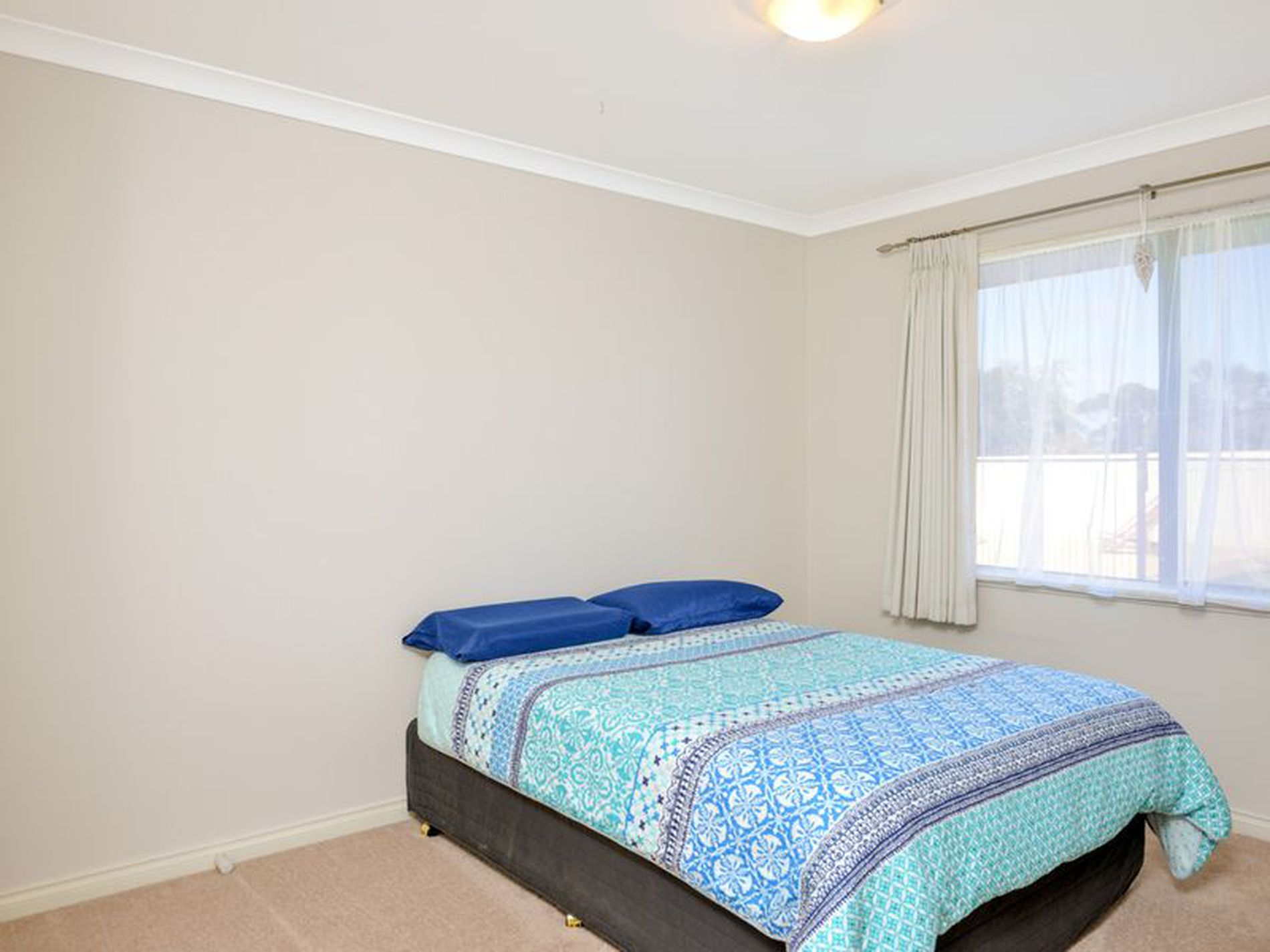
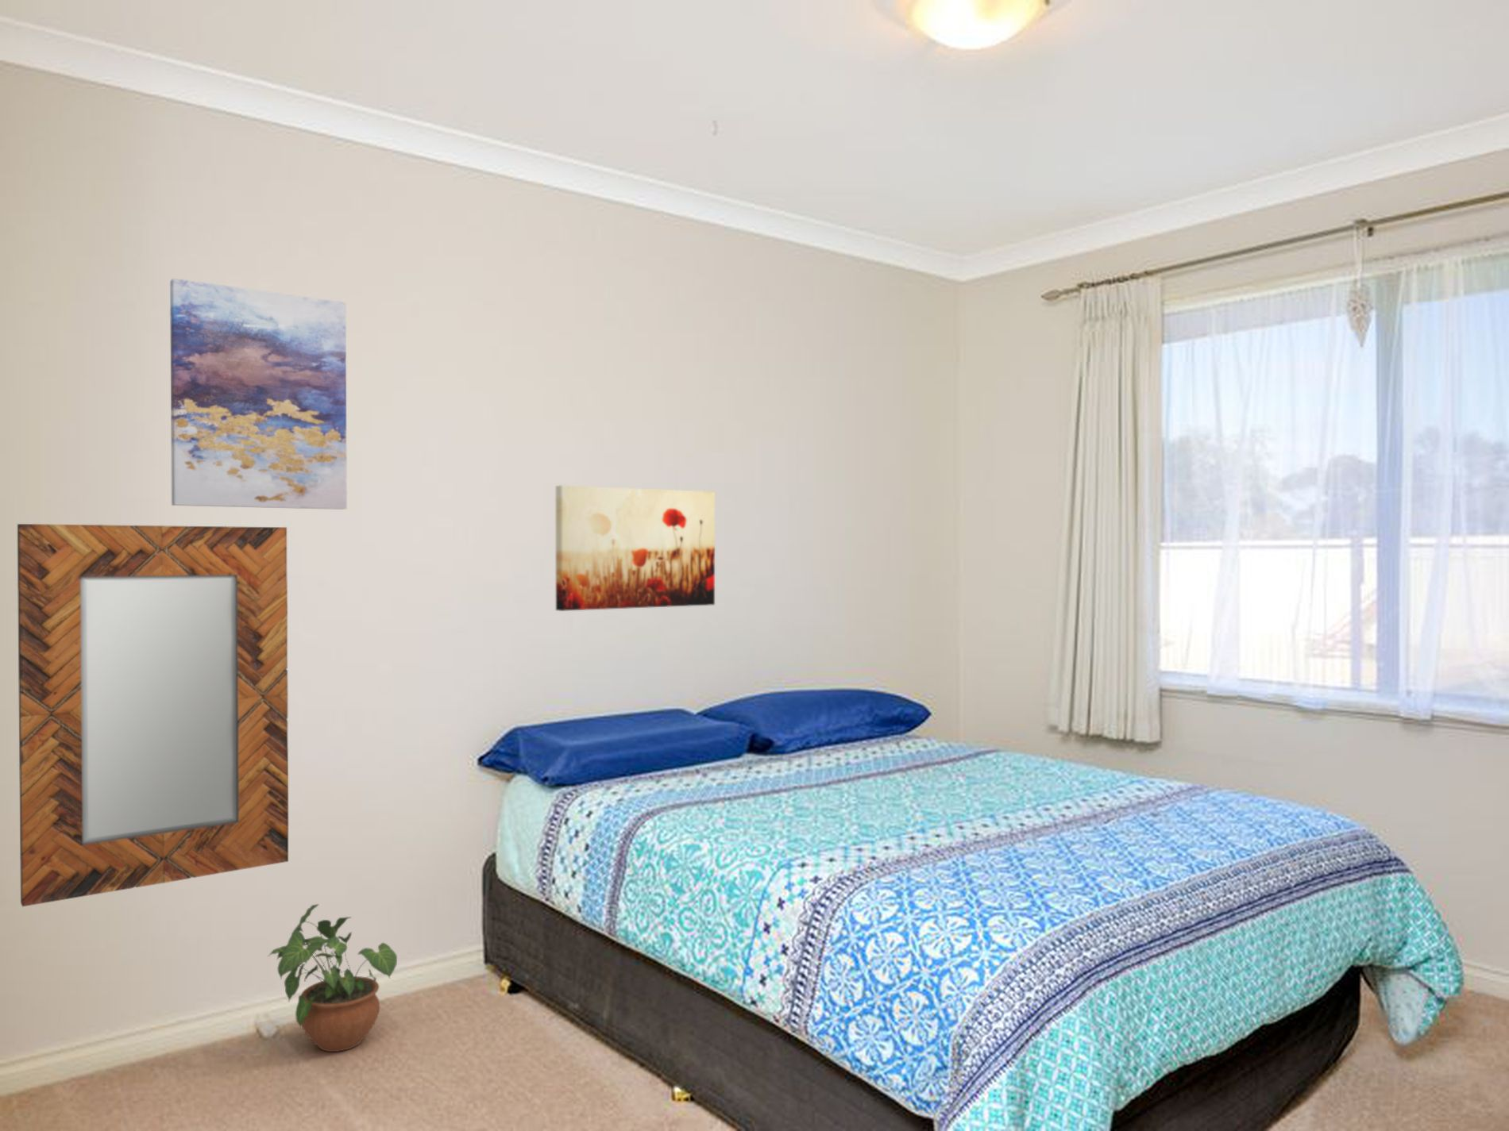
+ potted plant (328, 974)
+ wall art (638, 548)
+ wall art (263, 399)
+ home mirror (162, 703)
